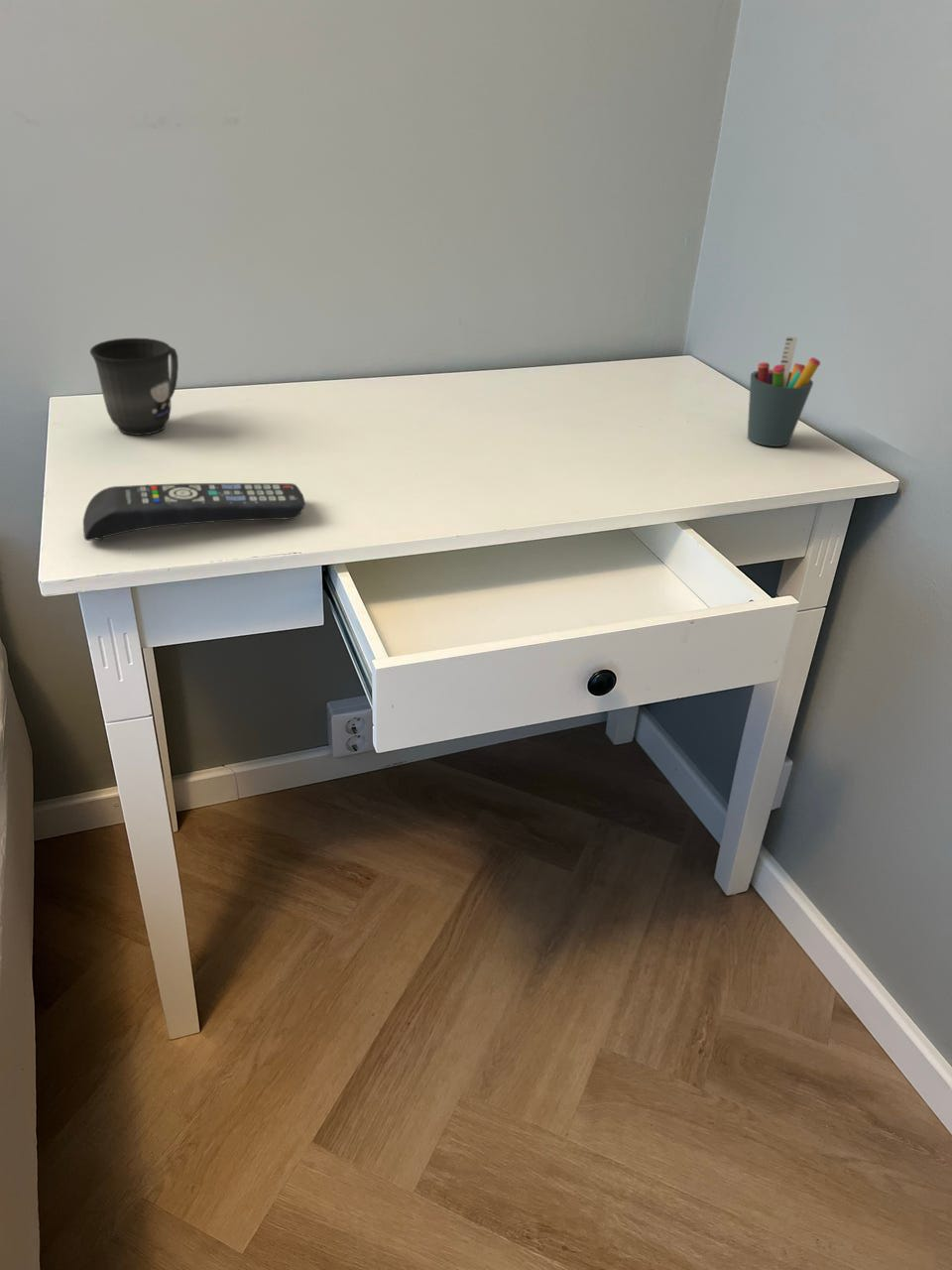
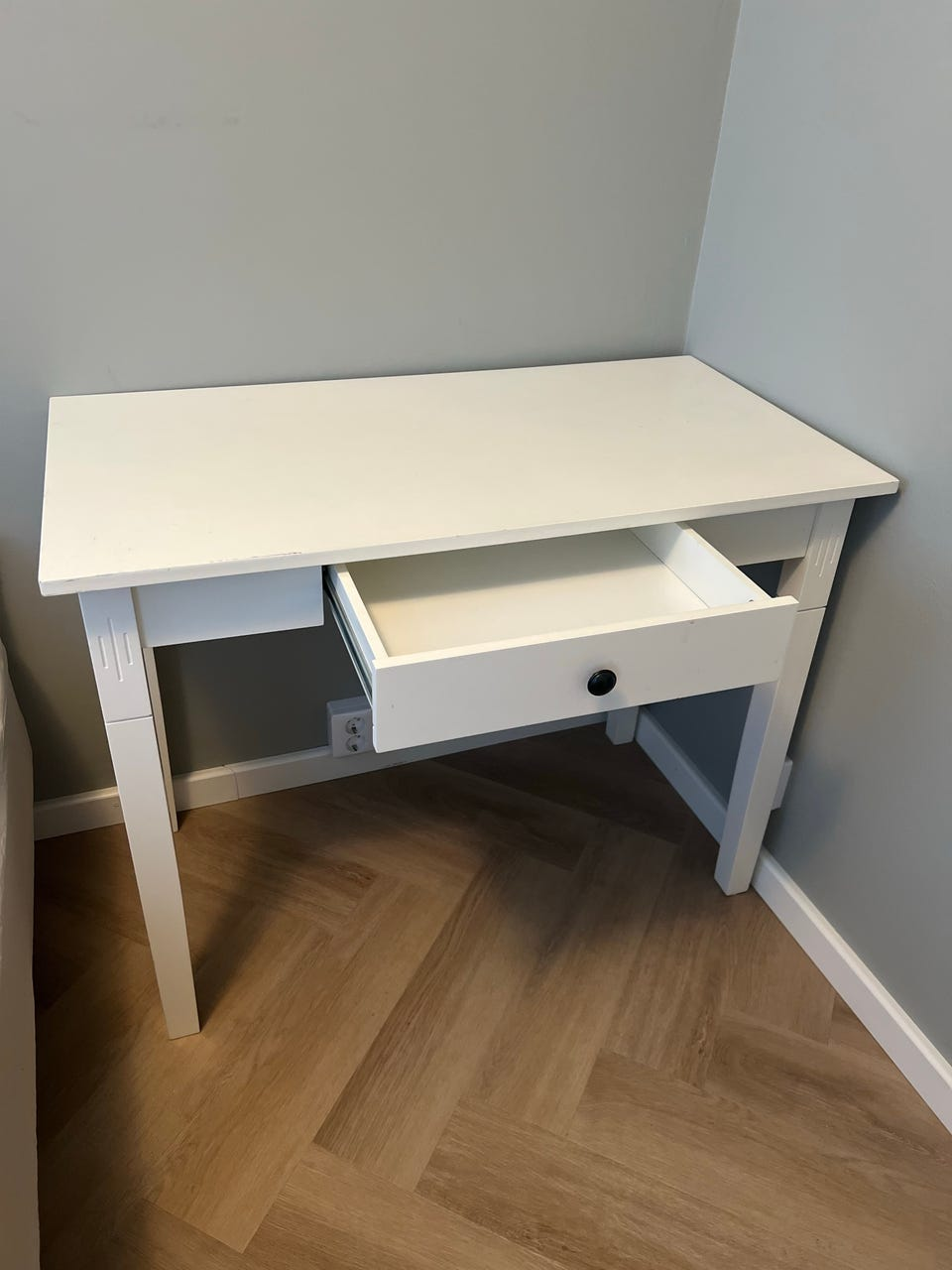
- pen holder (779, 393)
- mug (145, 384)
- remote control (195, 505)
